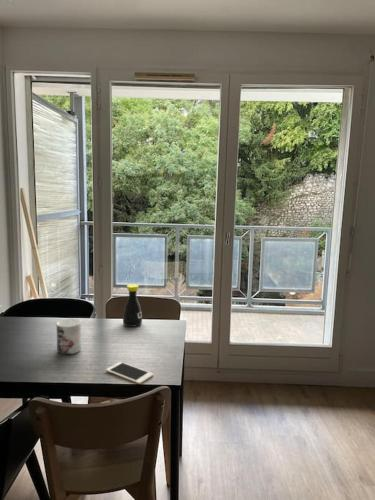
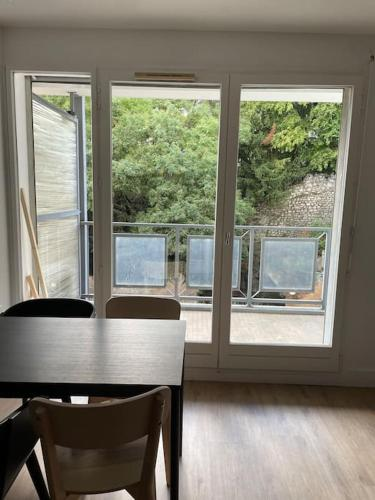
- cell phone (129, 372)
- mug (67, 335)
- bottle (132, 304)
